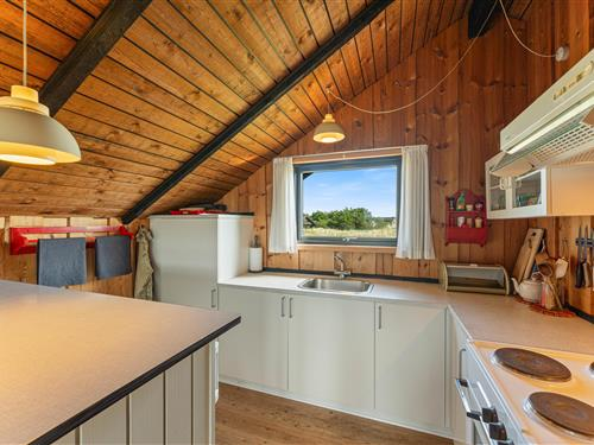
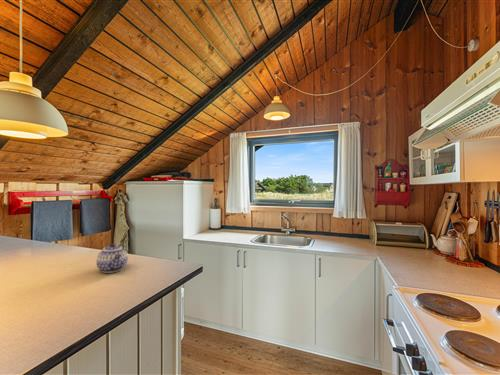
+ teapot (112, 256)
